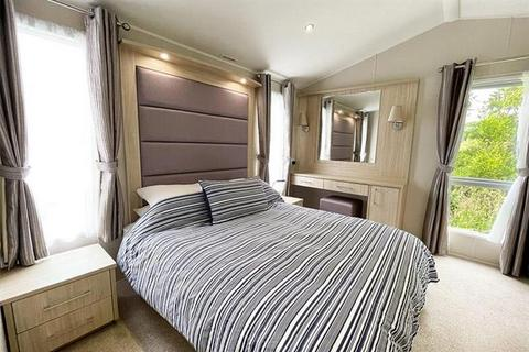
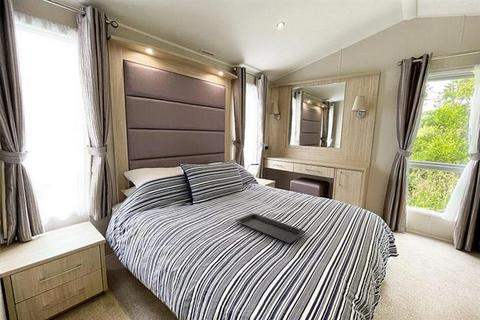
+ serving tray (268, 227)
